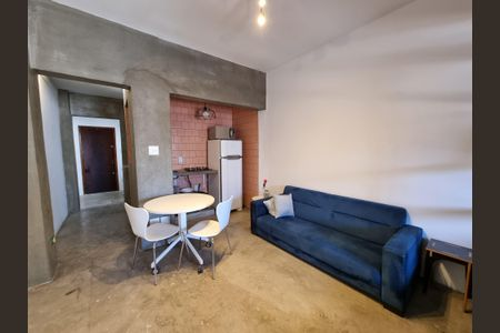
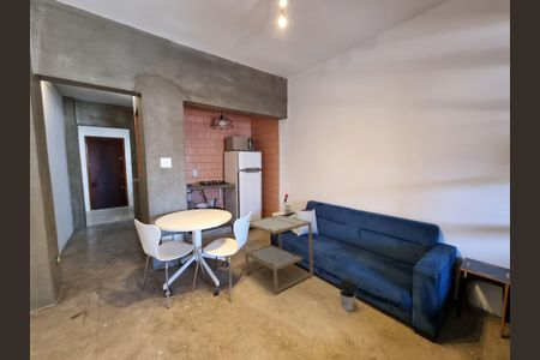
+ potted plant (346, 292)
+ side table (277, 247)
